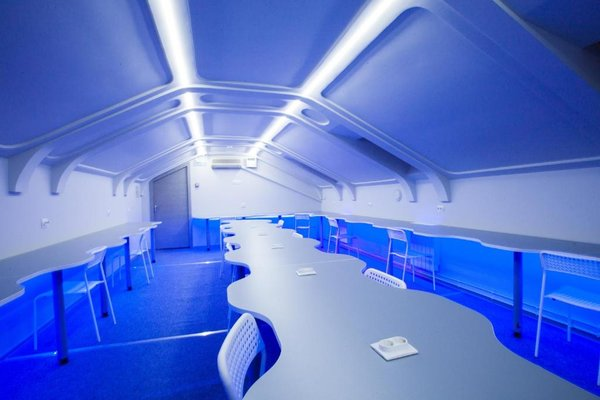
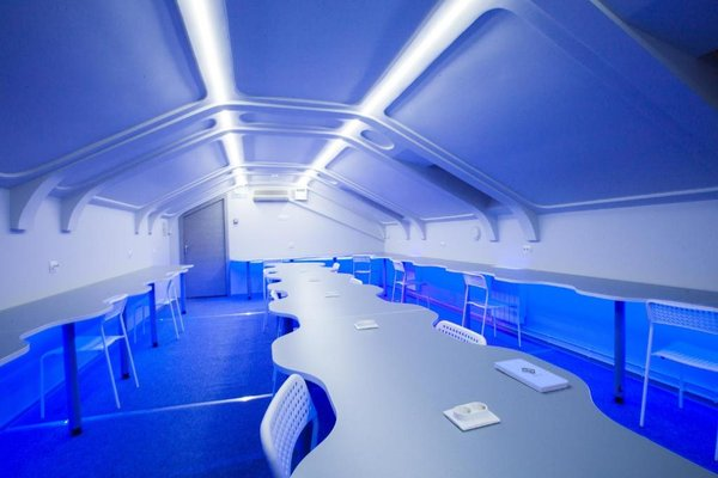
+ notepad (529, 373)
